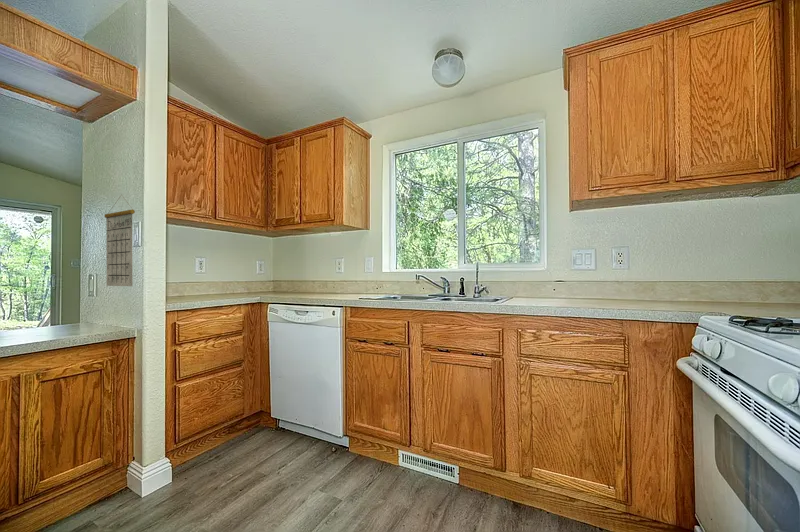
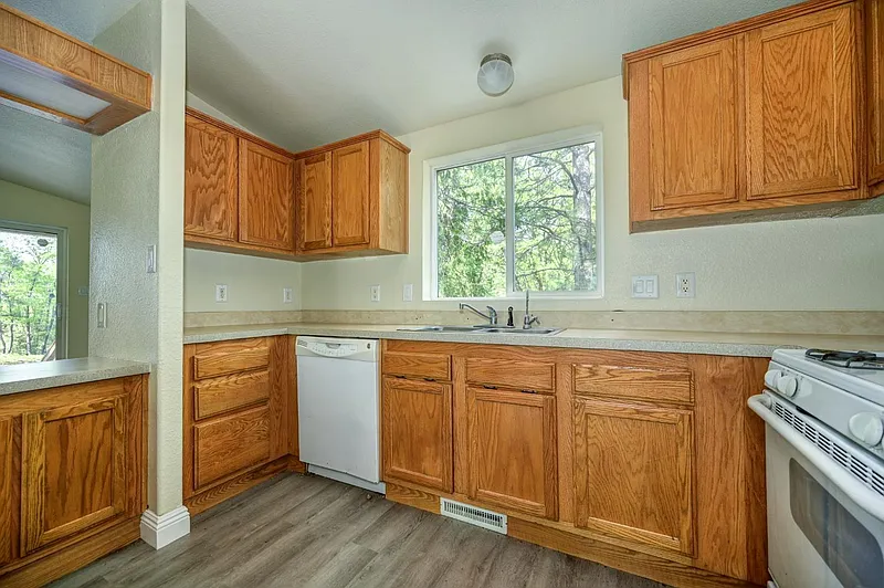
- calendar (119, 240)
